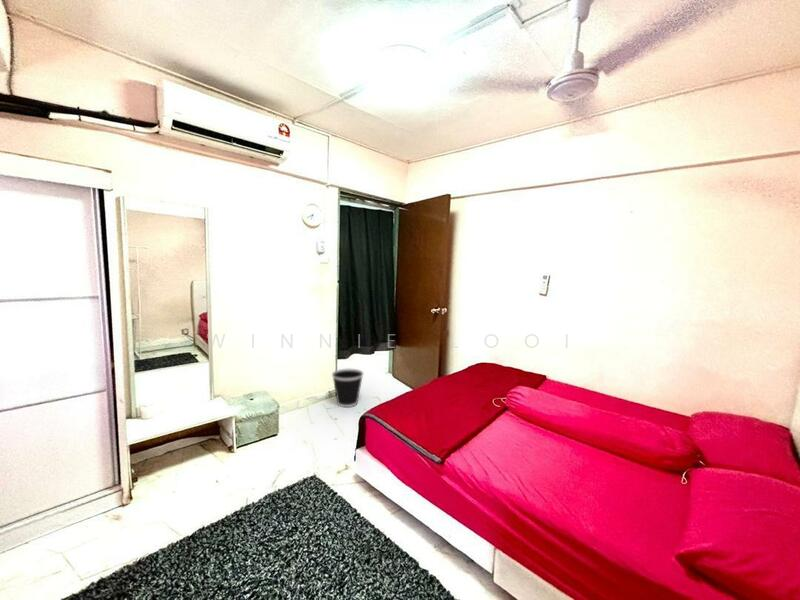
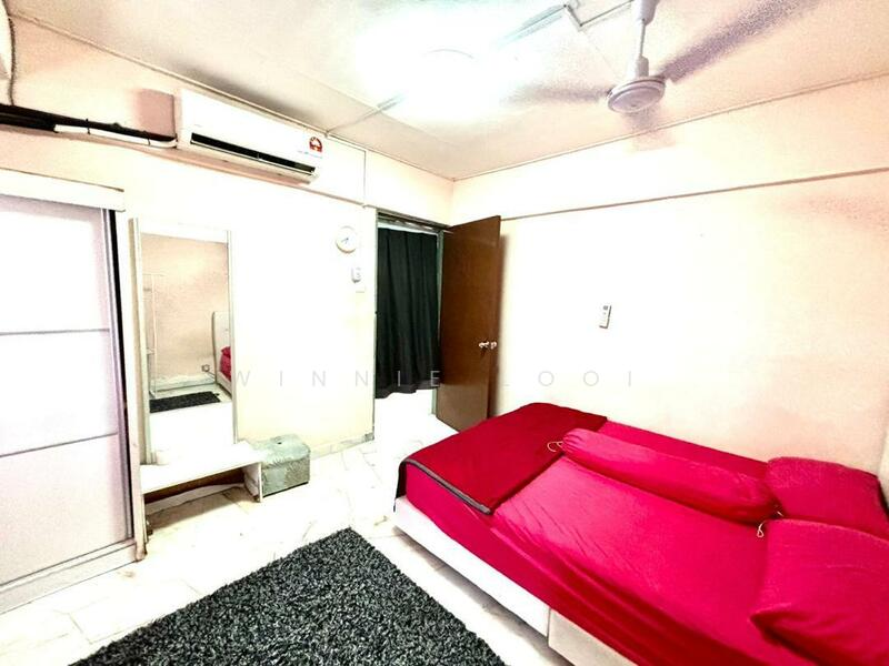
- wastebasket (347, 388)
